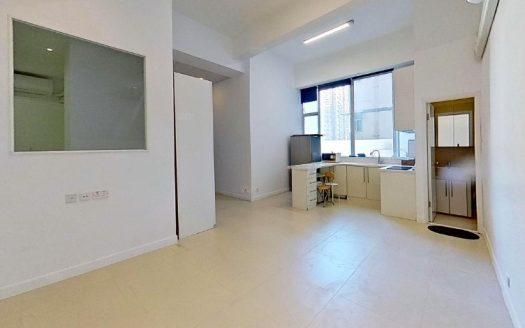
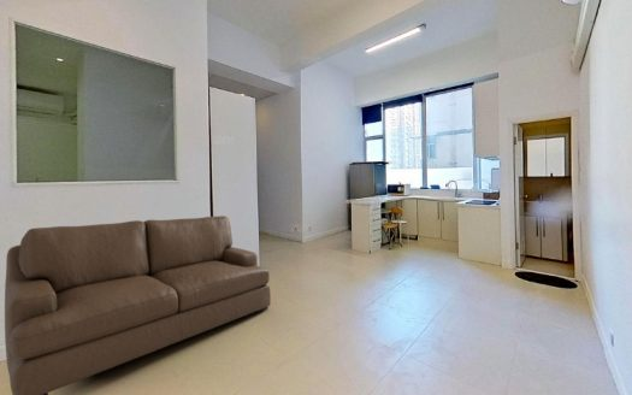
+ sofa (159, 275)
